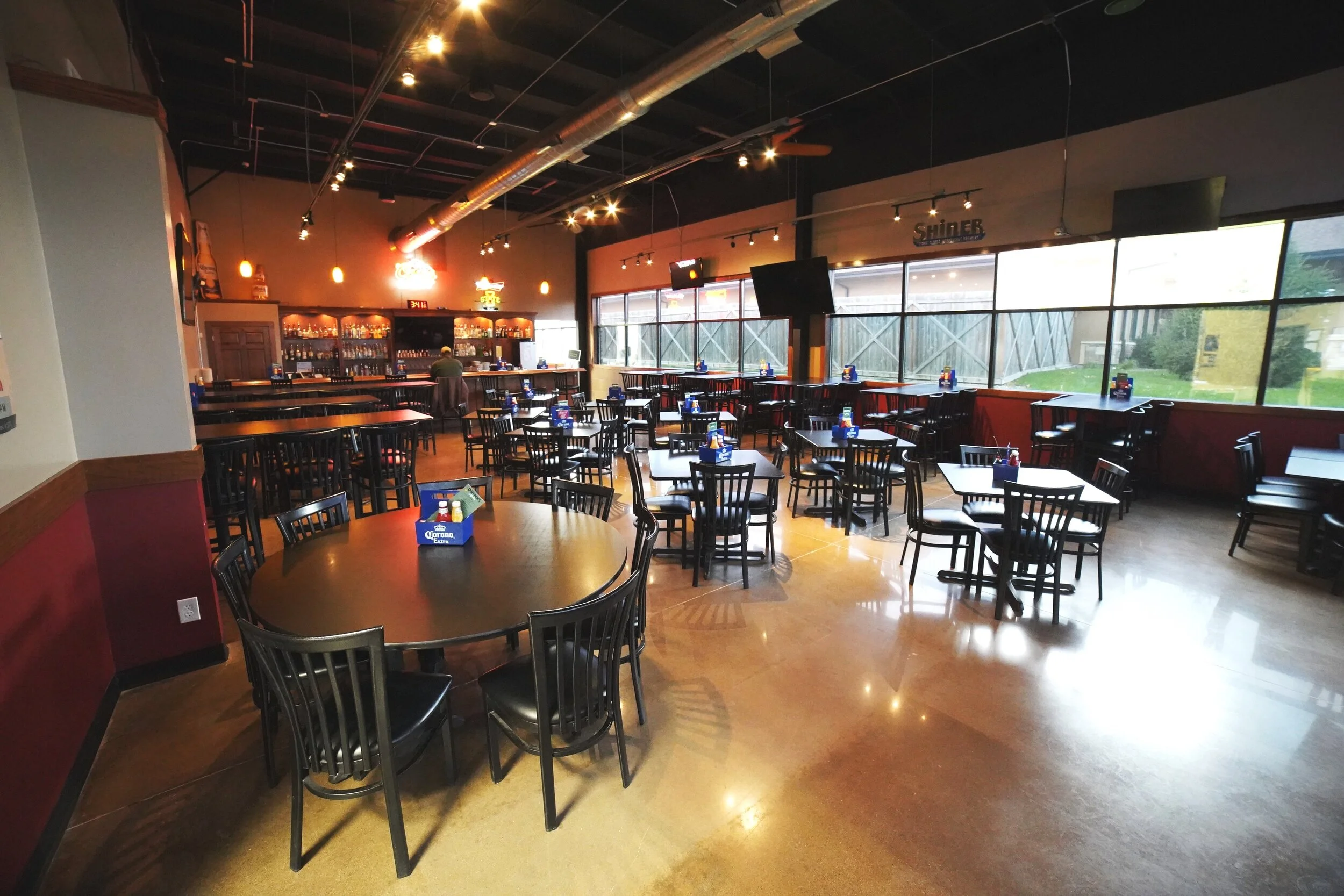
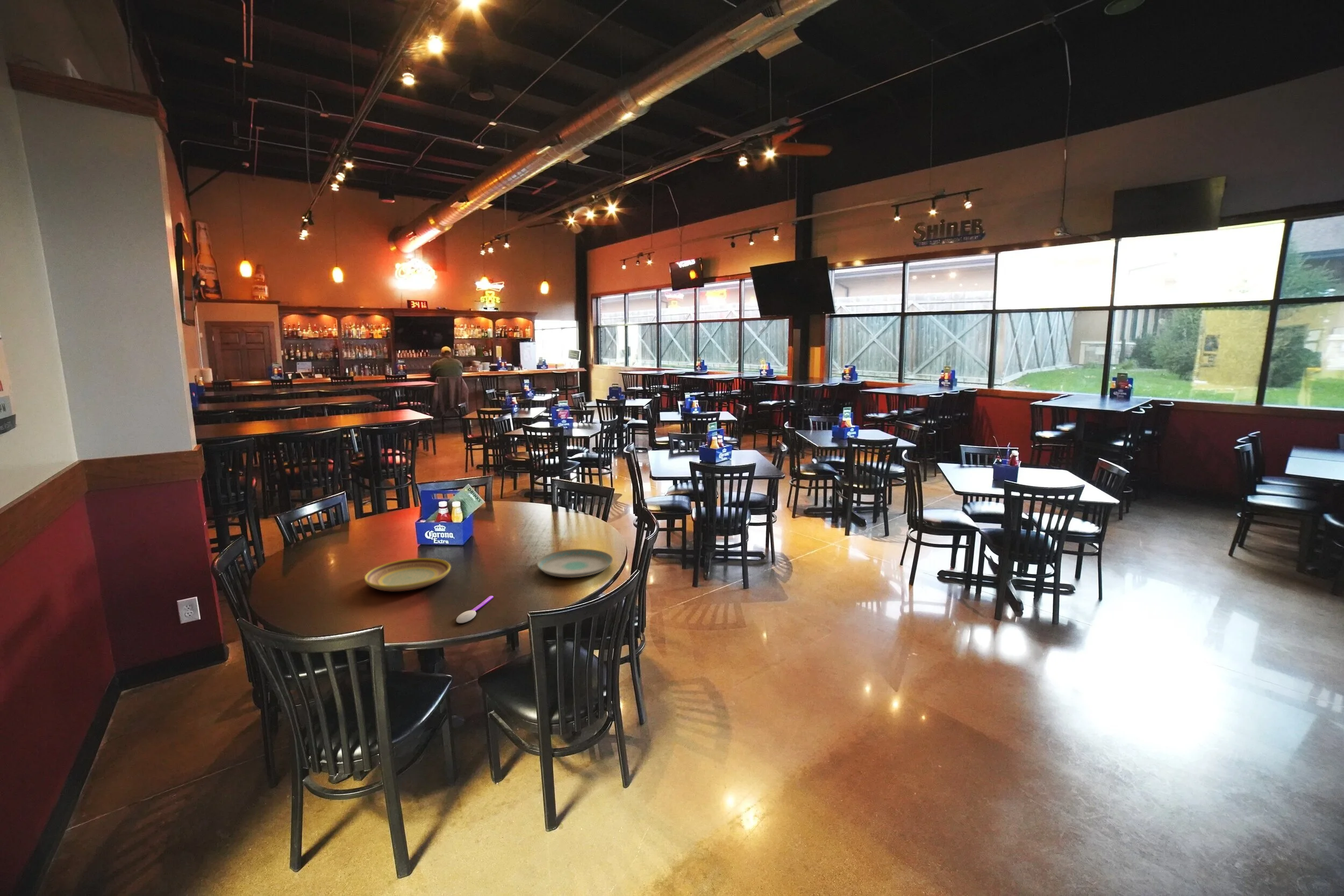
+ plate (575, 563)
+ plate (409, 576)
+ spoon (476, 608)
